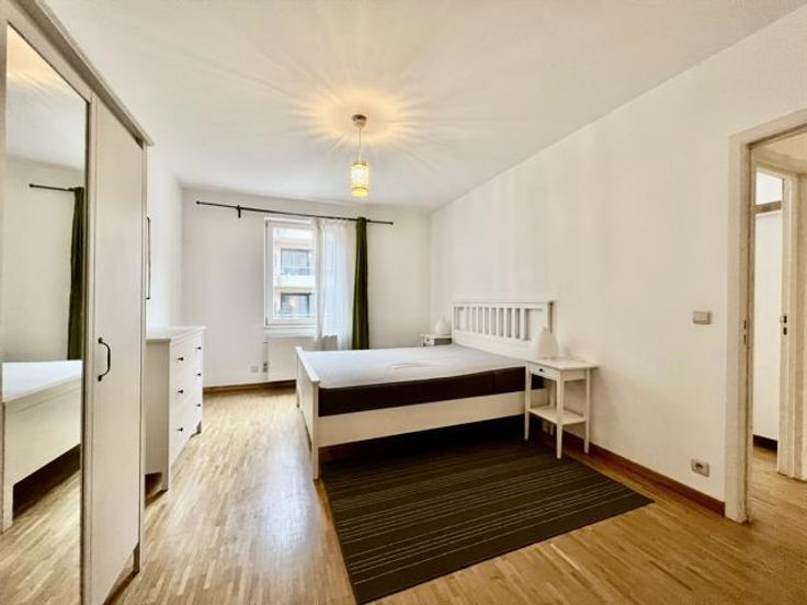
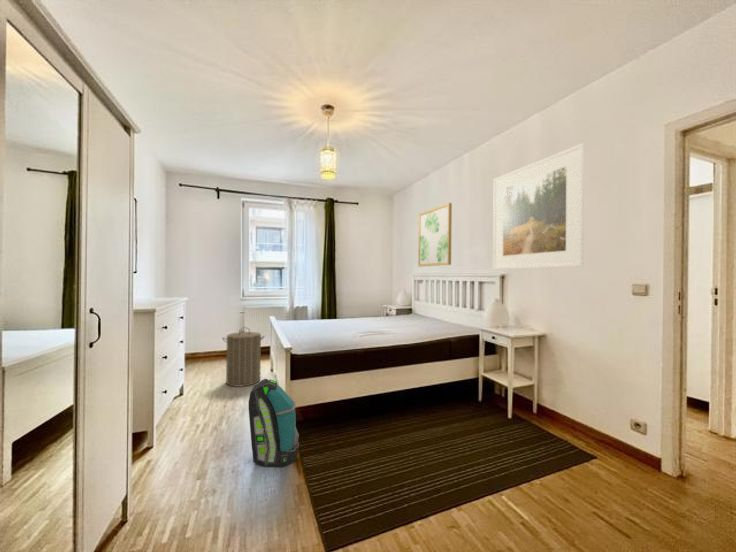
+ wall art (433, 237)
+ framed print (531, 216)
+ backpack (271, 419)
+ laundry hamper (243, 354)
